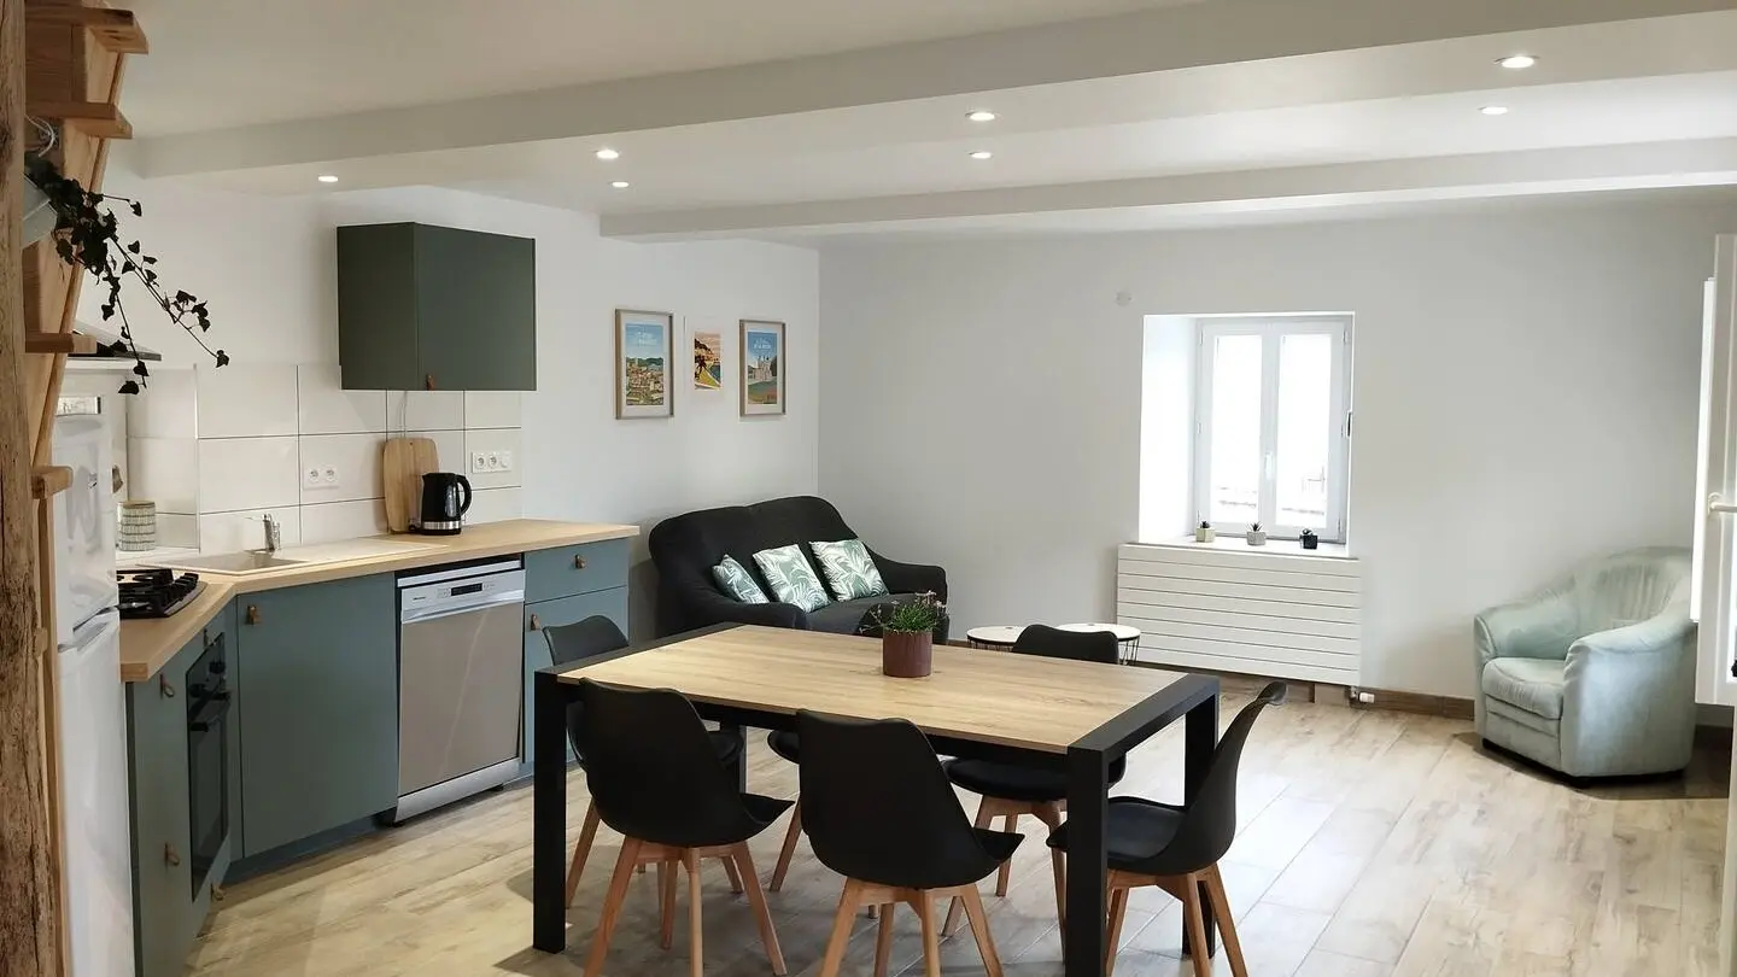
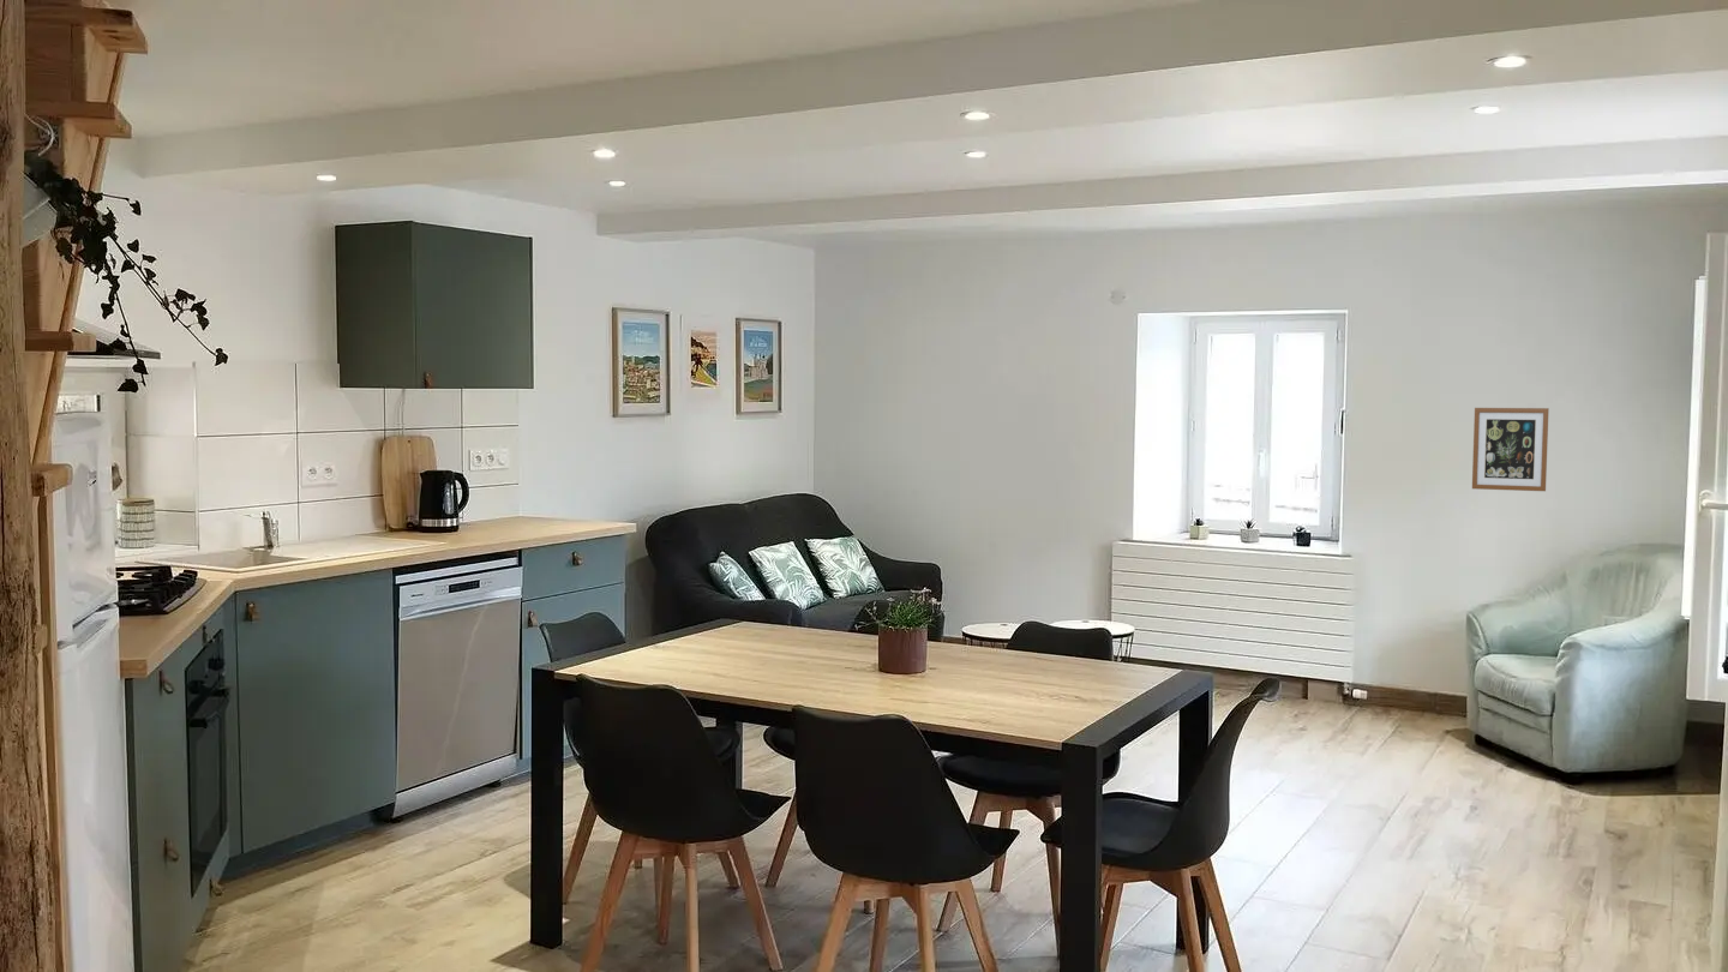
+ wall art (1510, 449)
